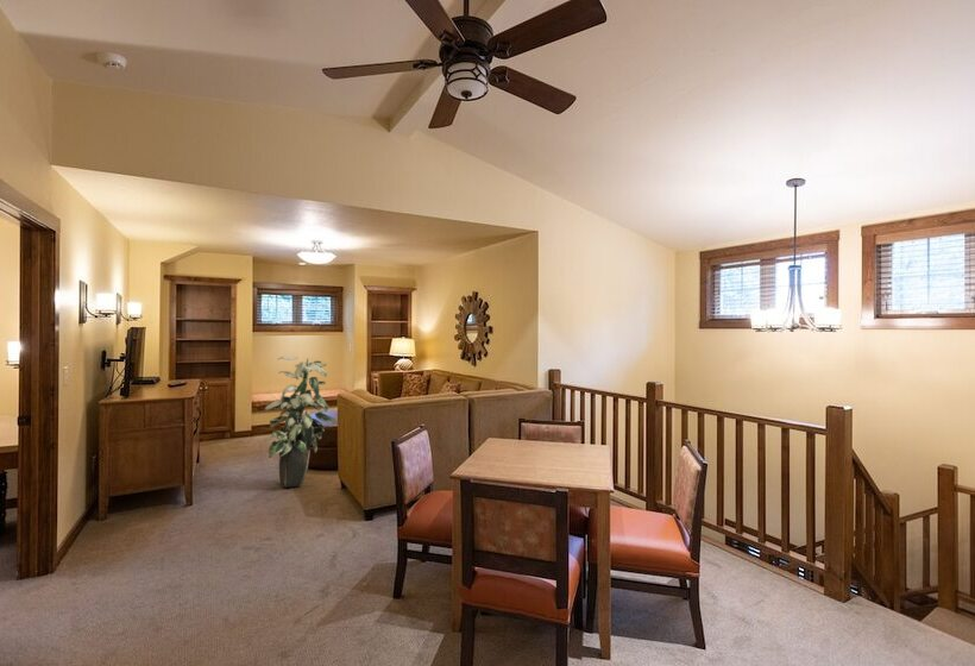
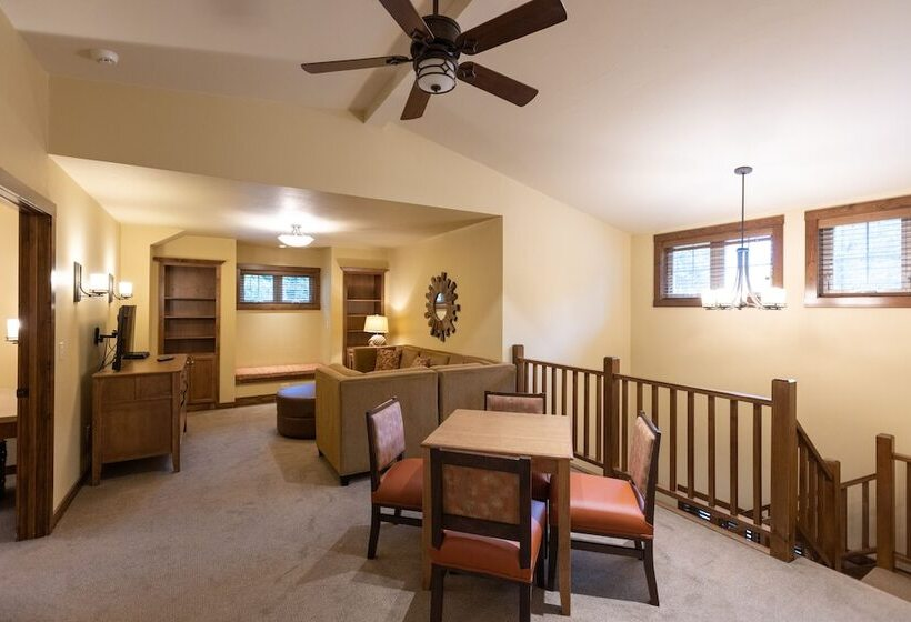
- indoor plant (296, 419)
